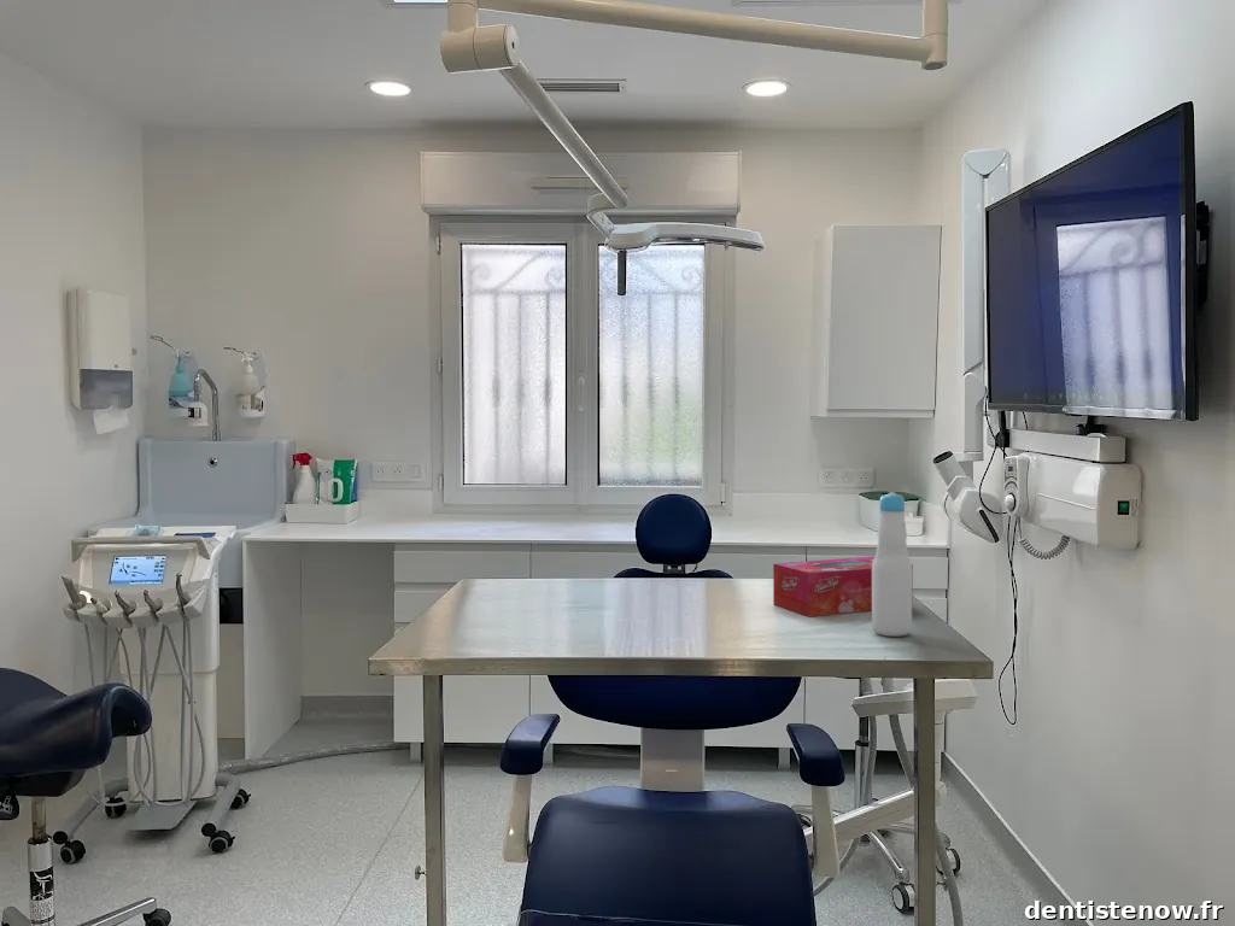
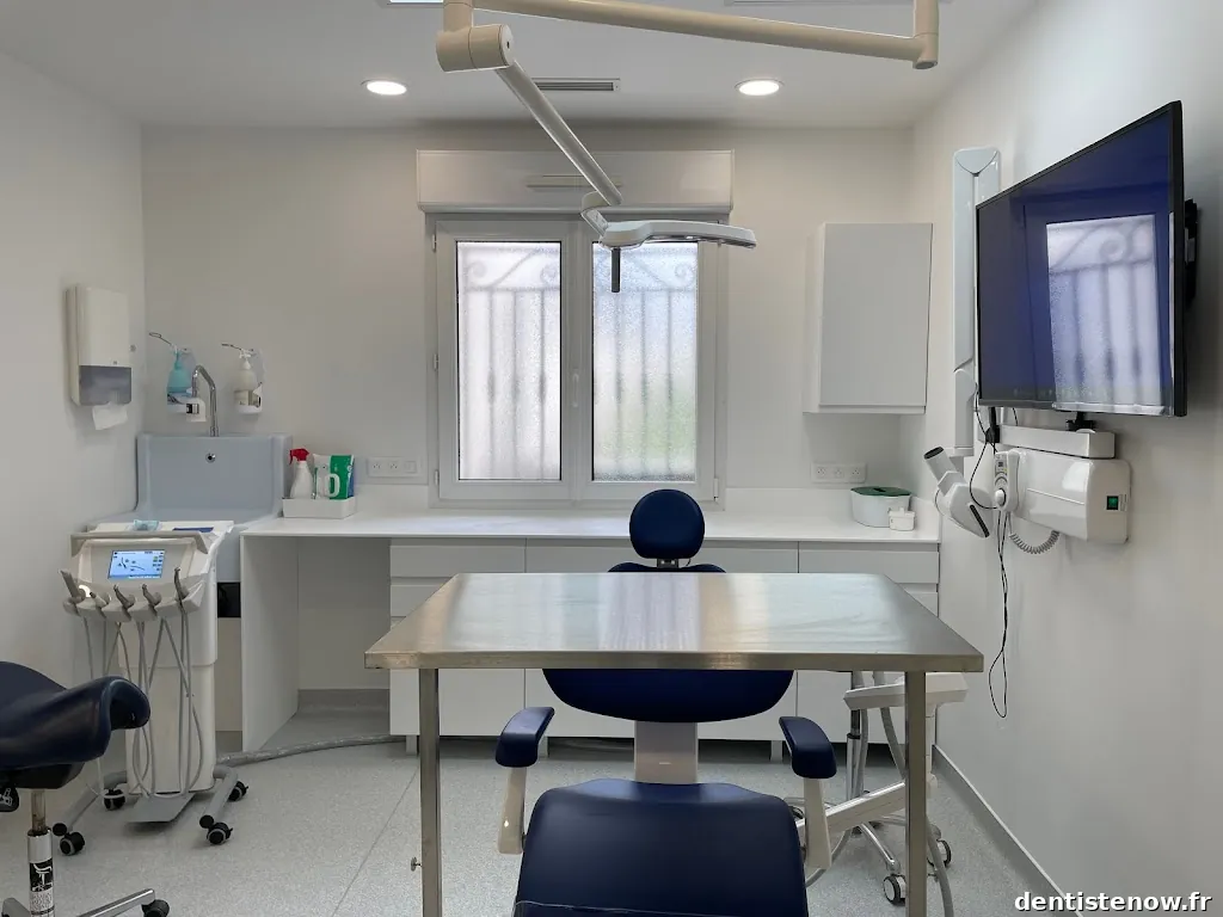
- tissue box (842, 584)
- bottle (891, 562)
